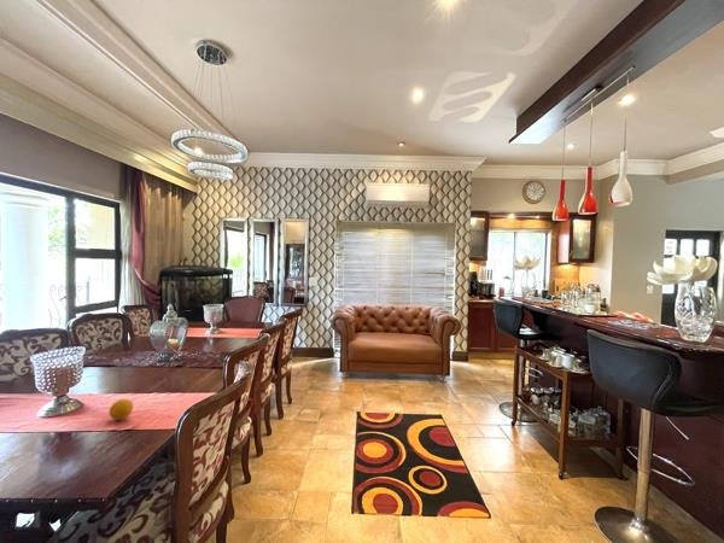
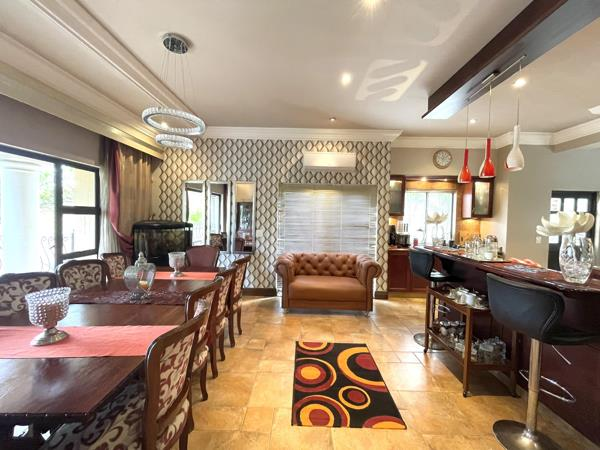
- fruit (121, 409)
